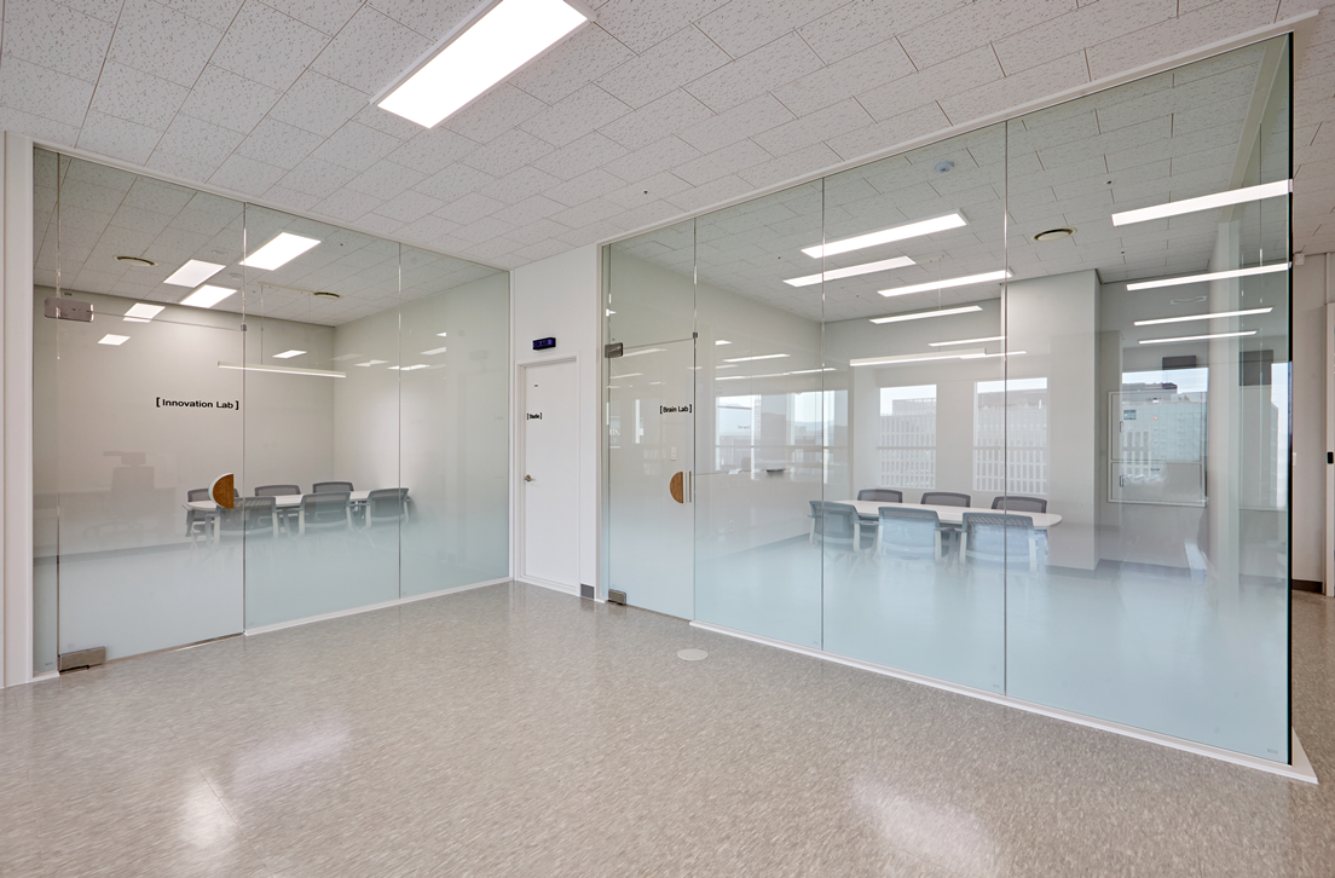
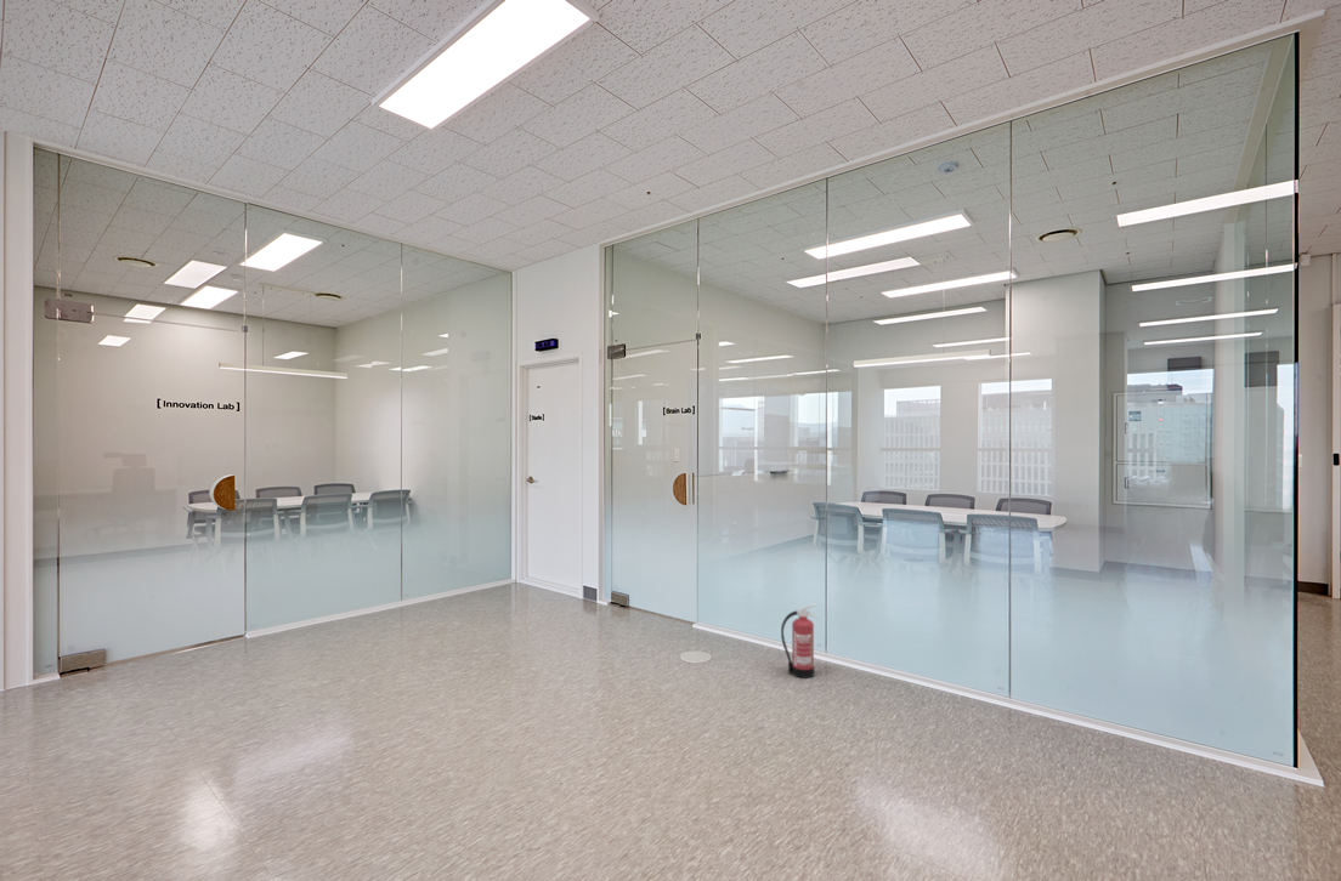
+ fire extinguisher (799, 637)
